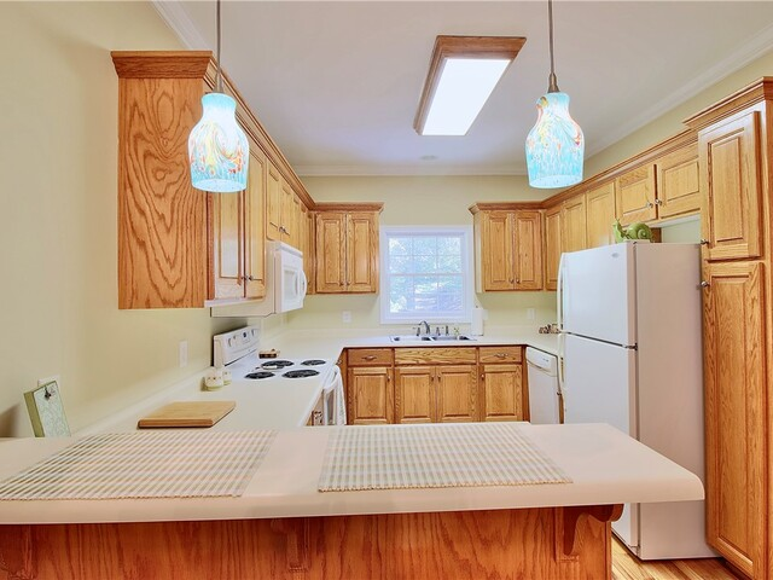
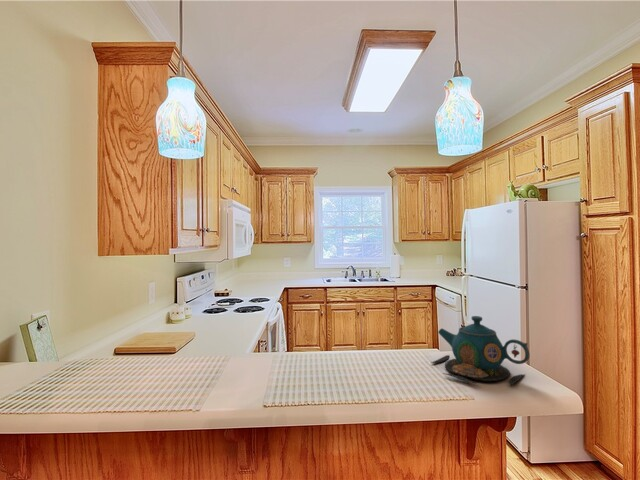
+ teapot (477, 343)
